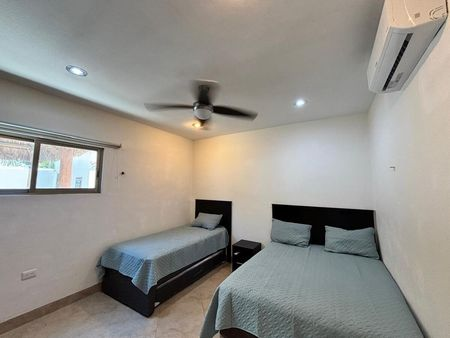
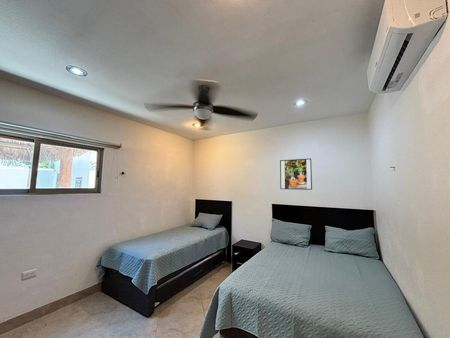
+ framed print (295, 174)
